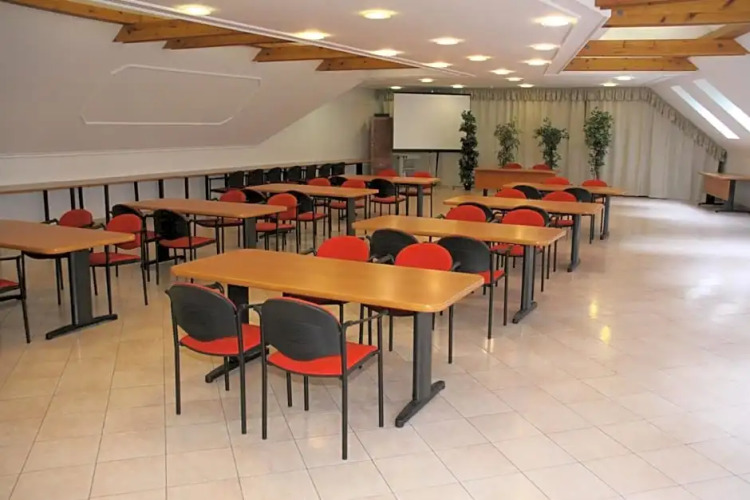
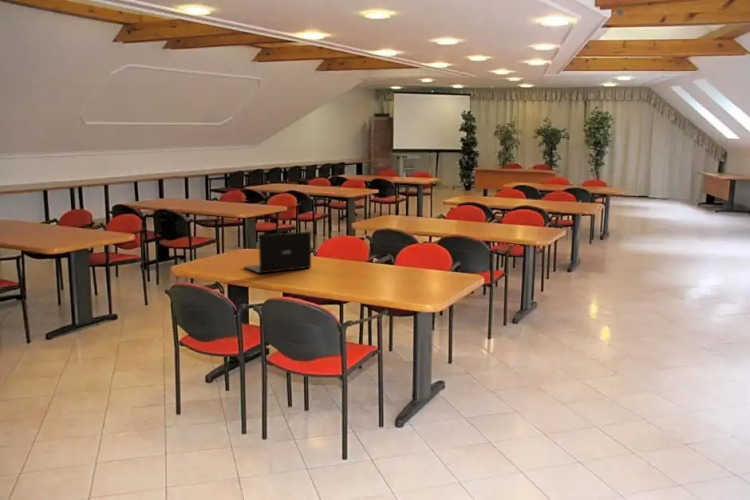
+ laptop (277, 249)
